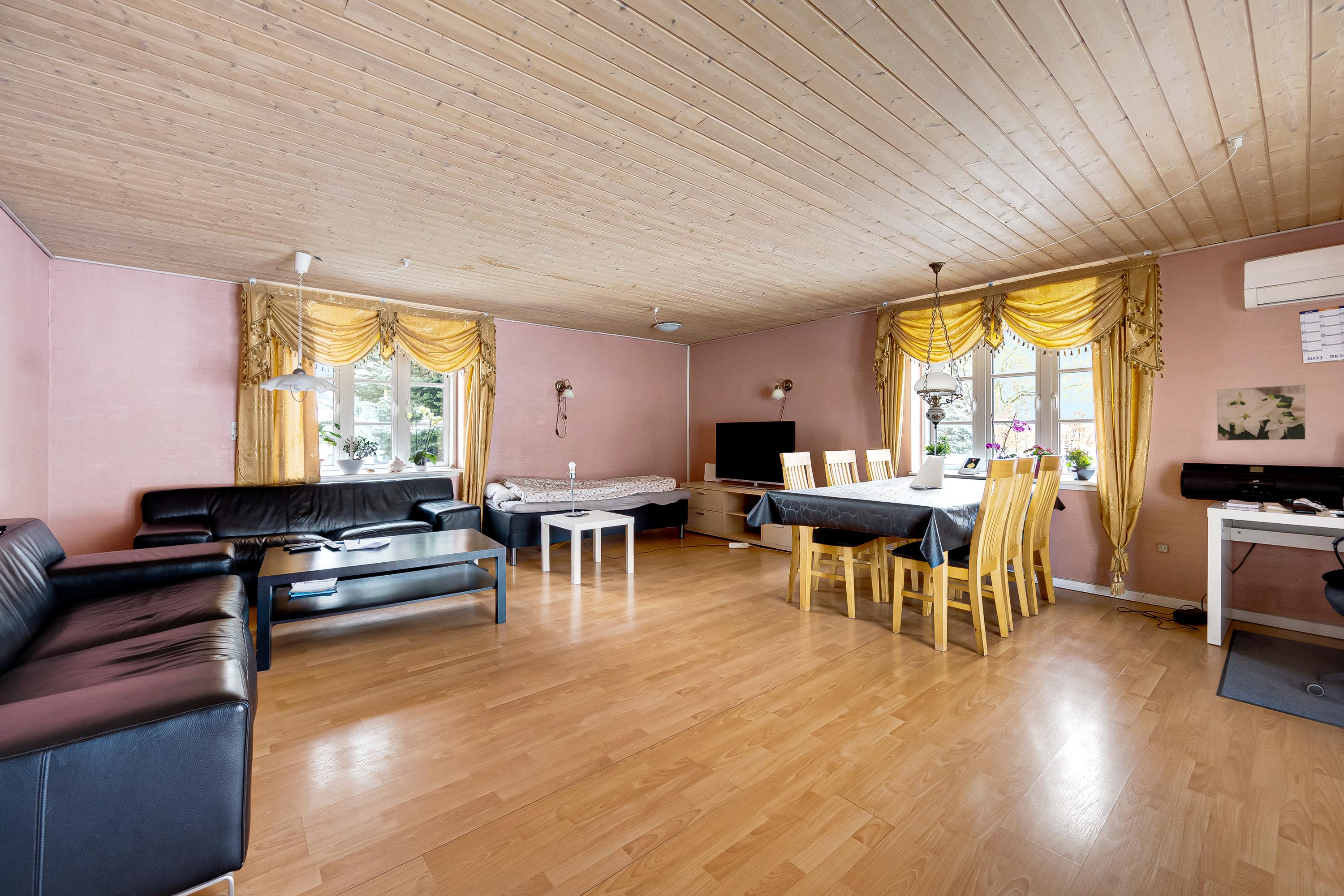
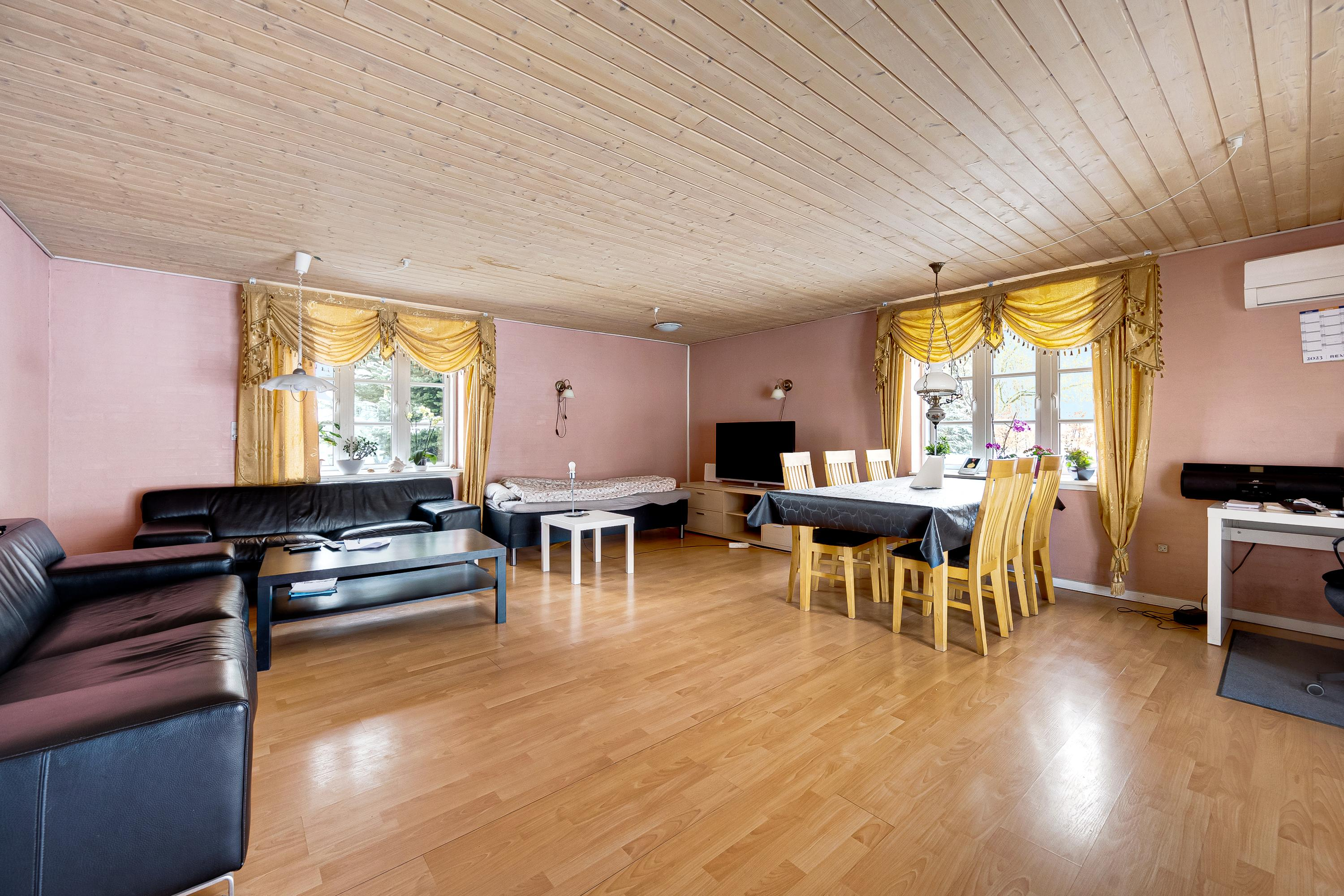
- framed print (1259, 414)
